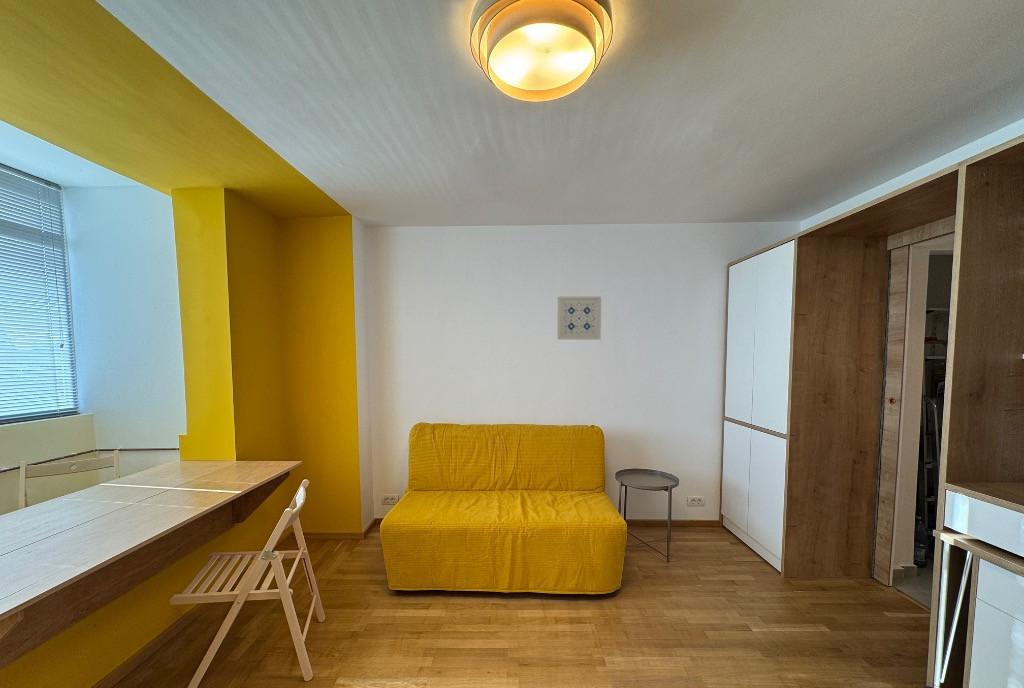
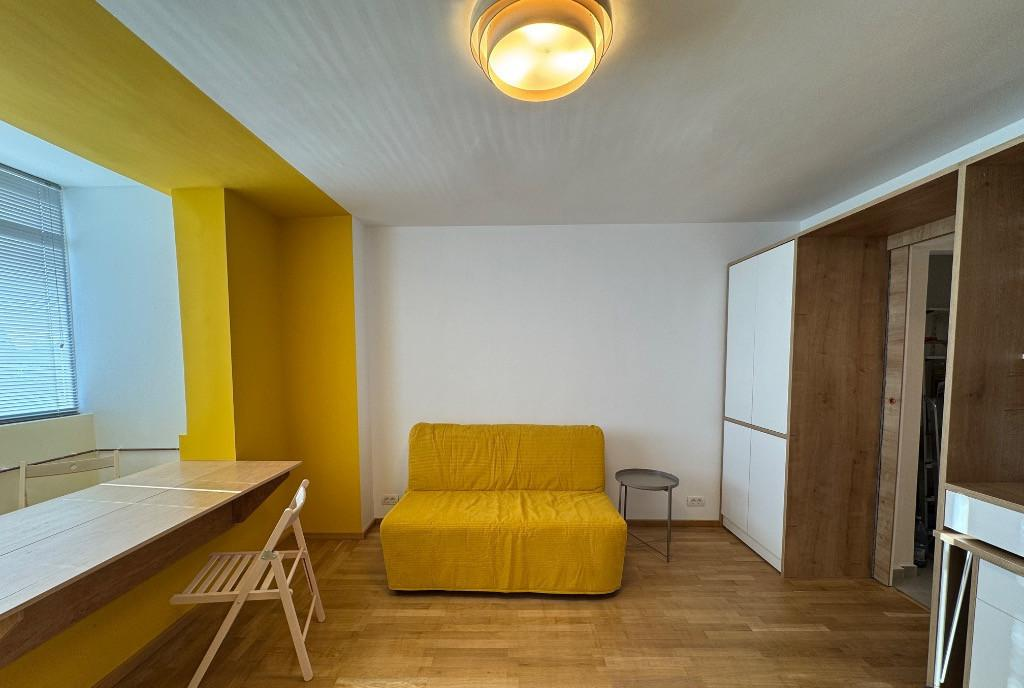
- wall art (579, 318)
